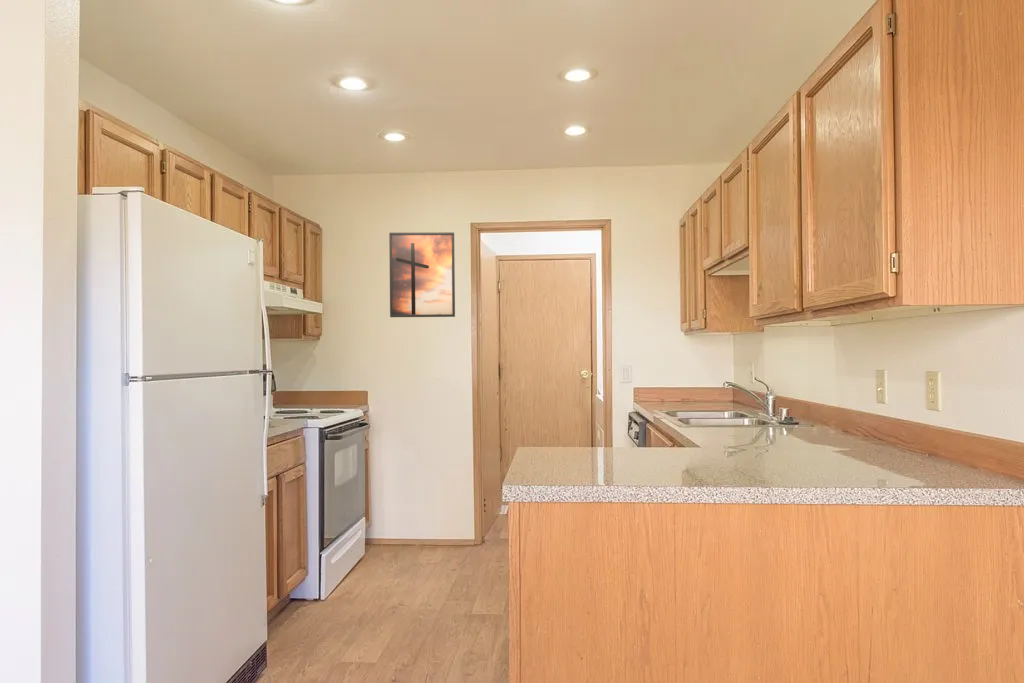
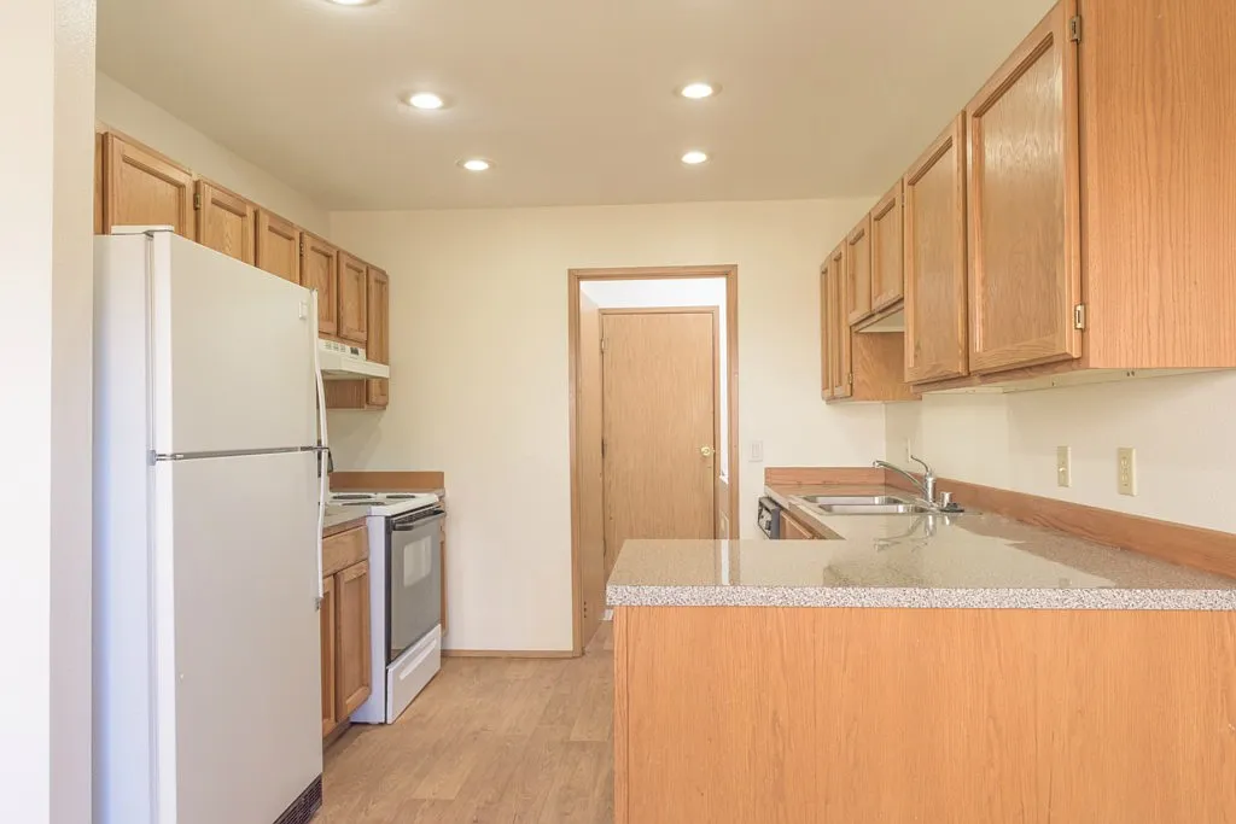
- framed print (422, 274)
